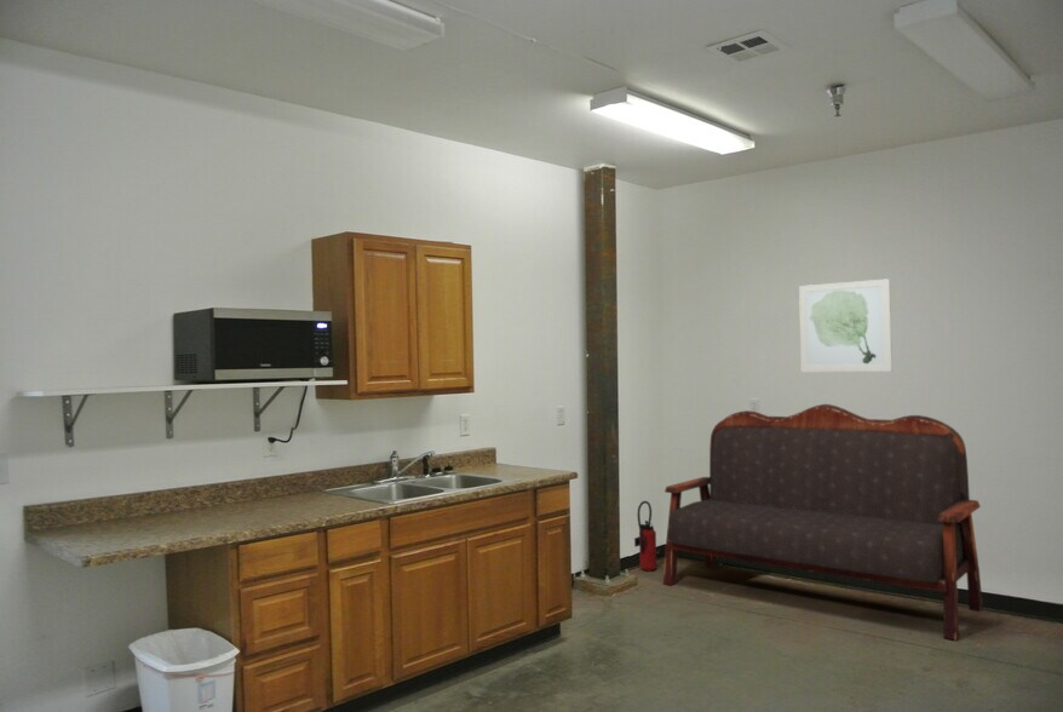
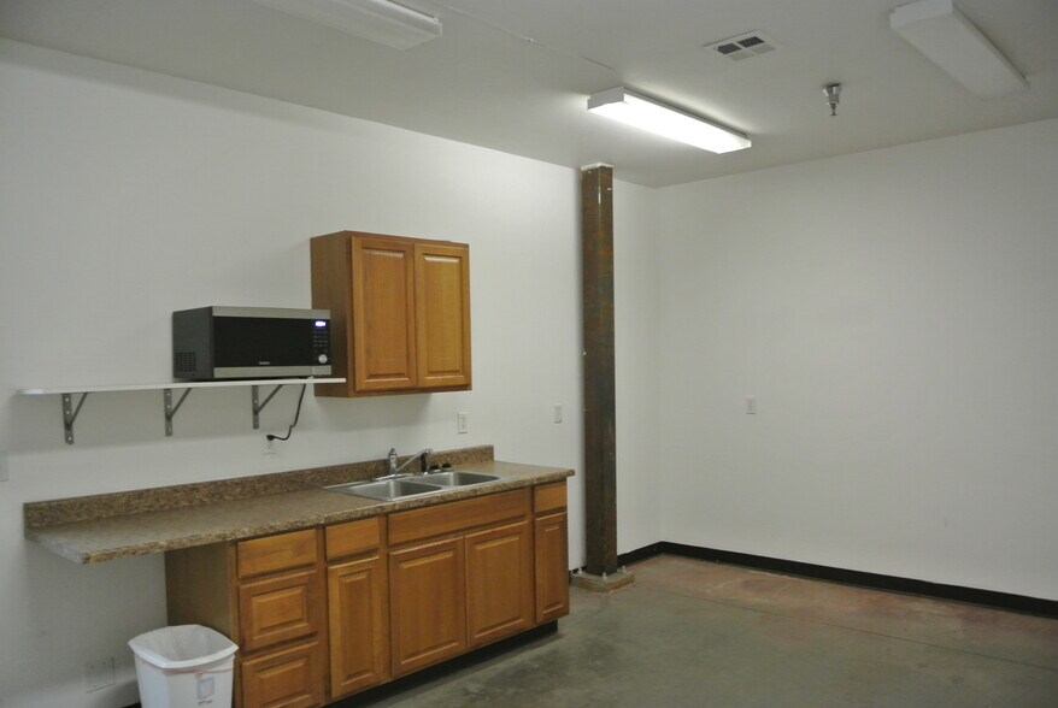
- bench (808, 501)
- fire extinguisher (644, 535)
- wall art (844, 327)
